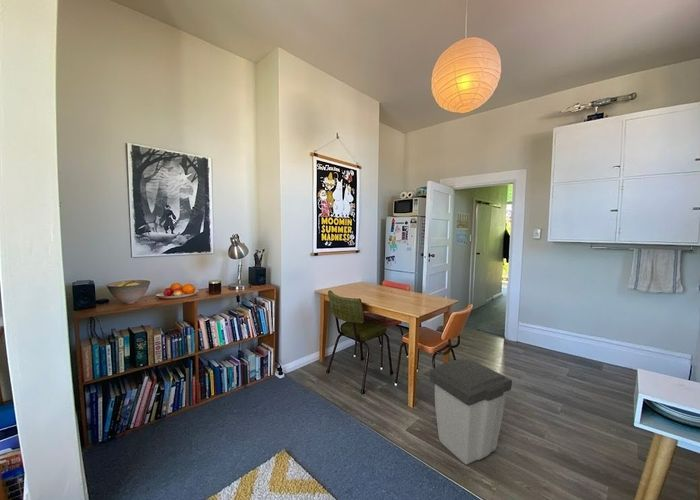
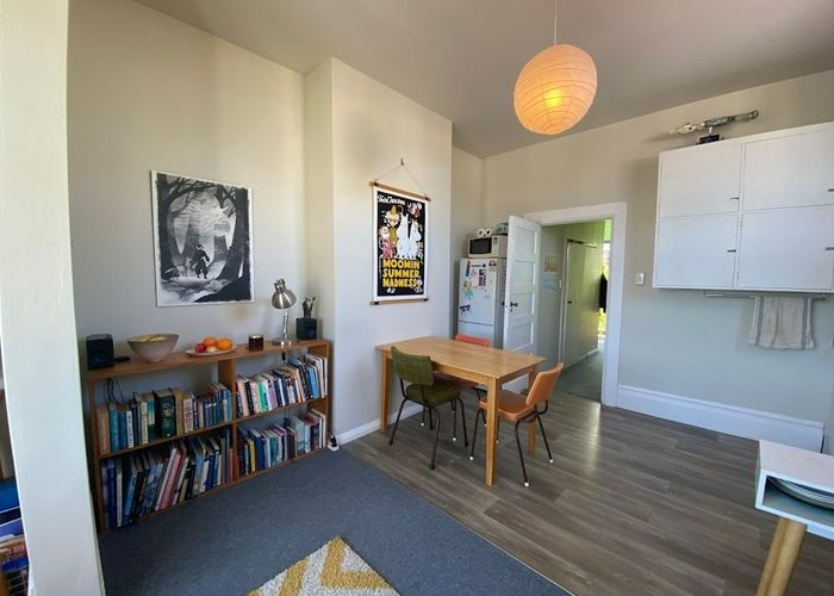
- trash can (469, 409)
